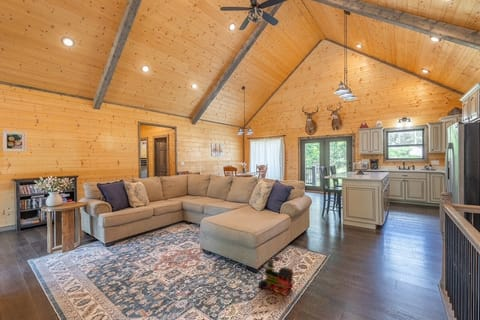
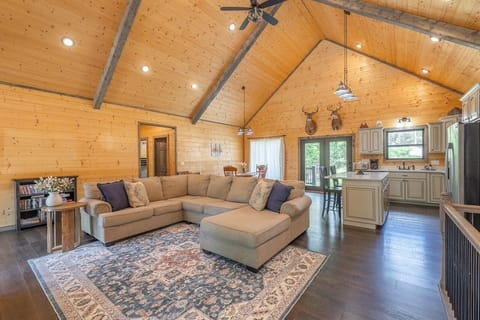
- toy train (274, 271)
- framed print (14, 141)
